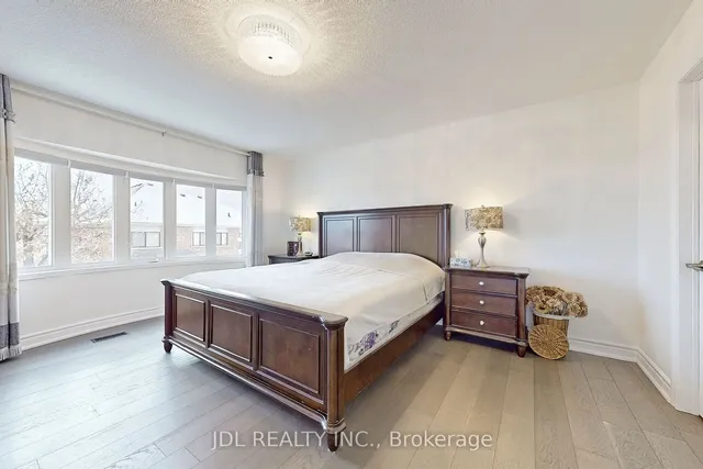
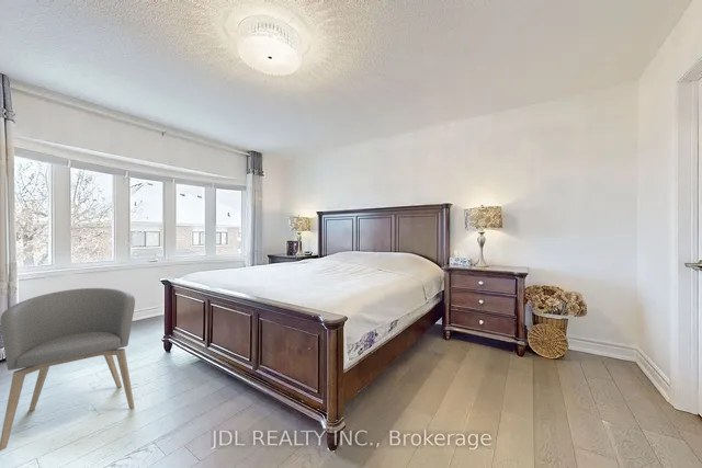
+ armchair (76, 354)
